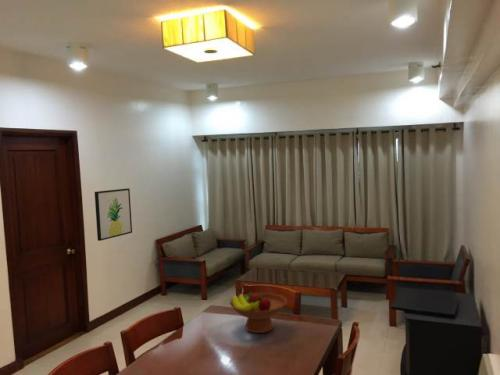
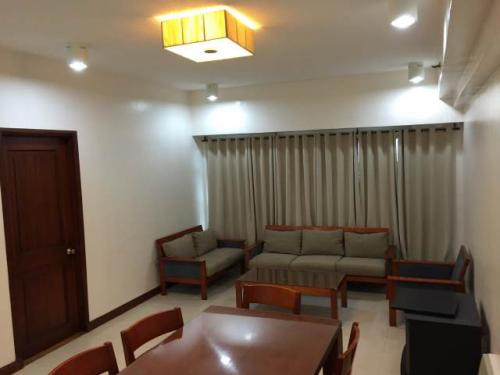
- fruit bowl (258, 309)
- wall art (114, 213)
